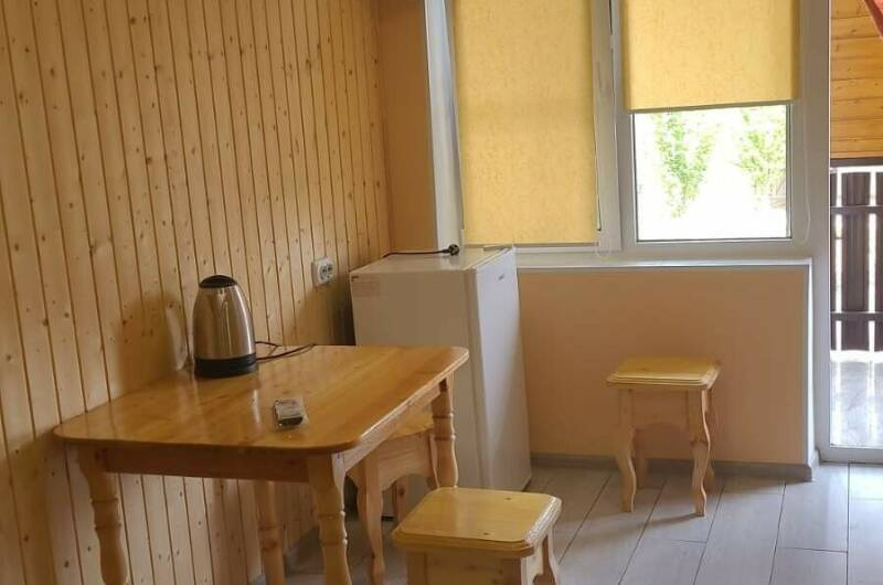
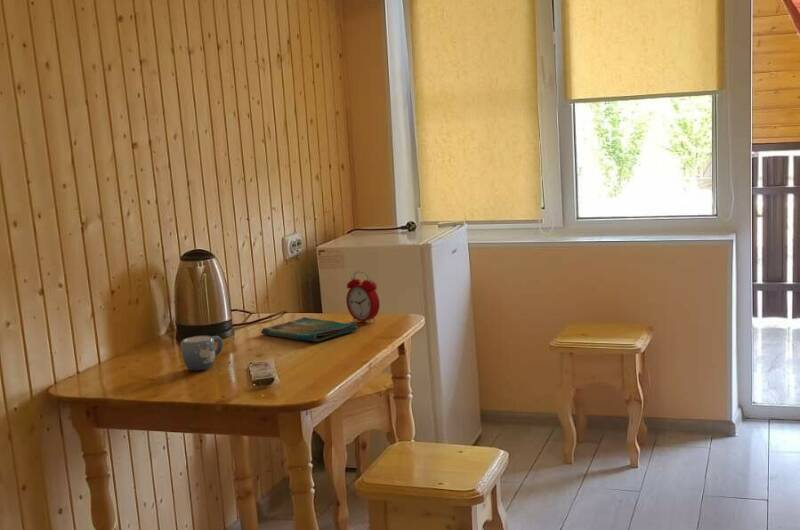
+ alarm clock (362, 296)
+ dish towel (309, 328)
+ mug (204, 352)
